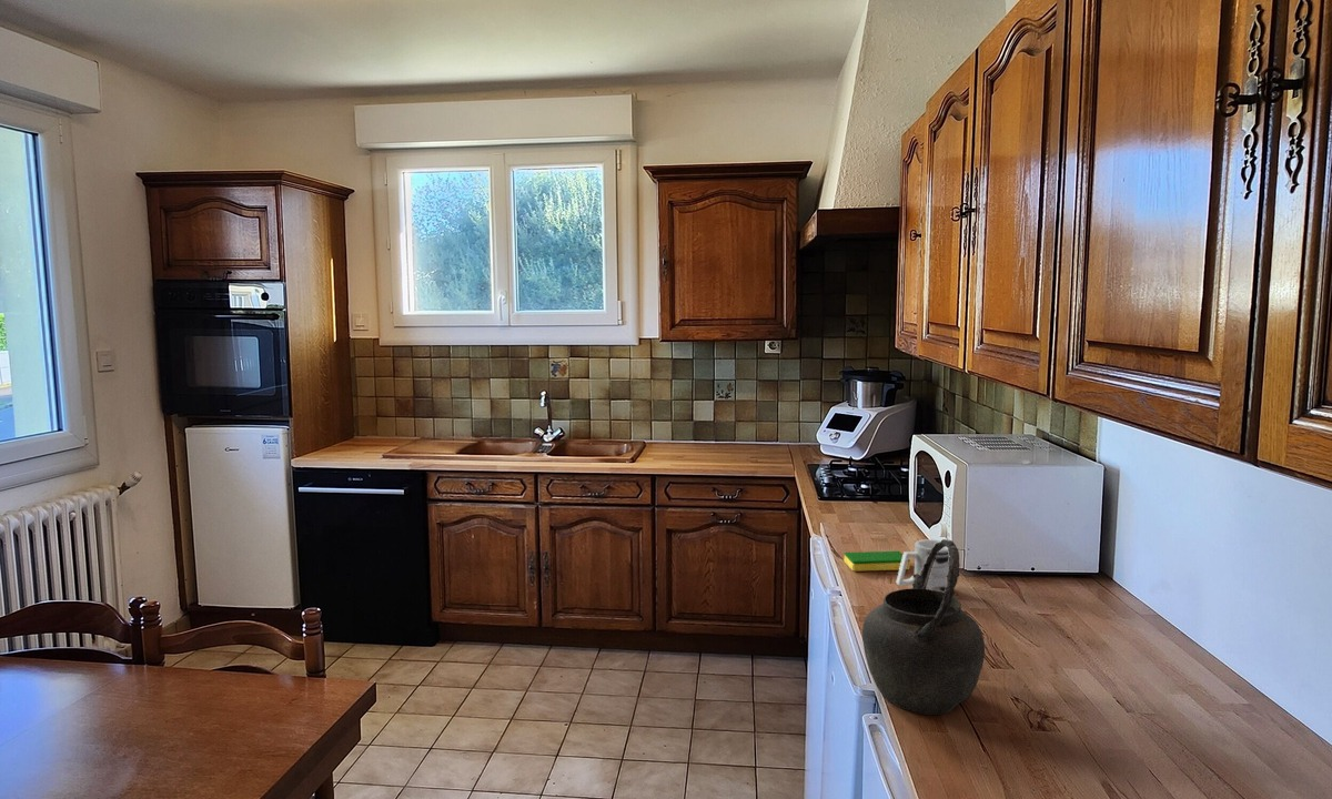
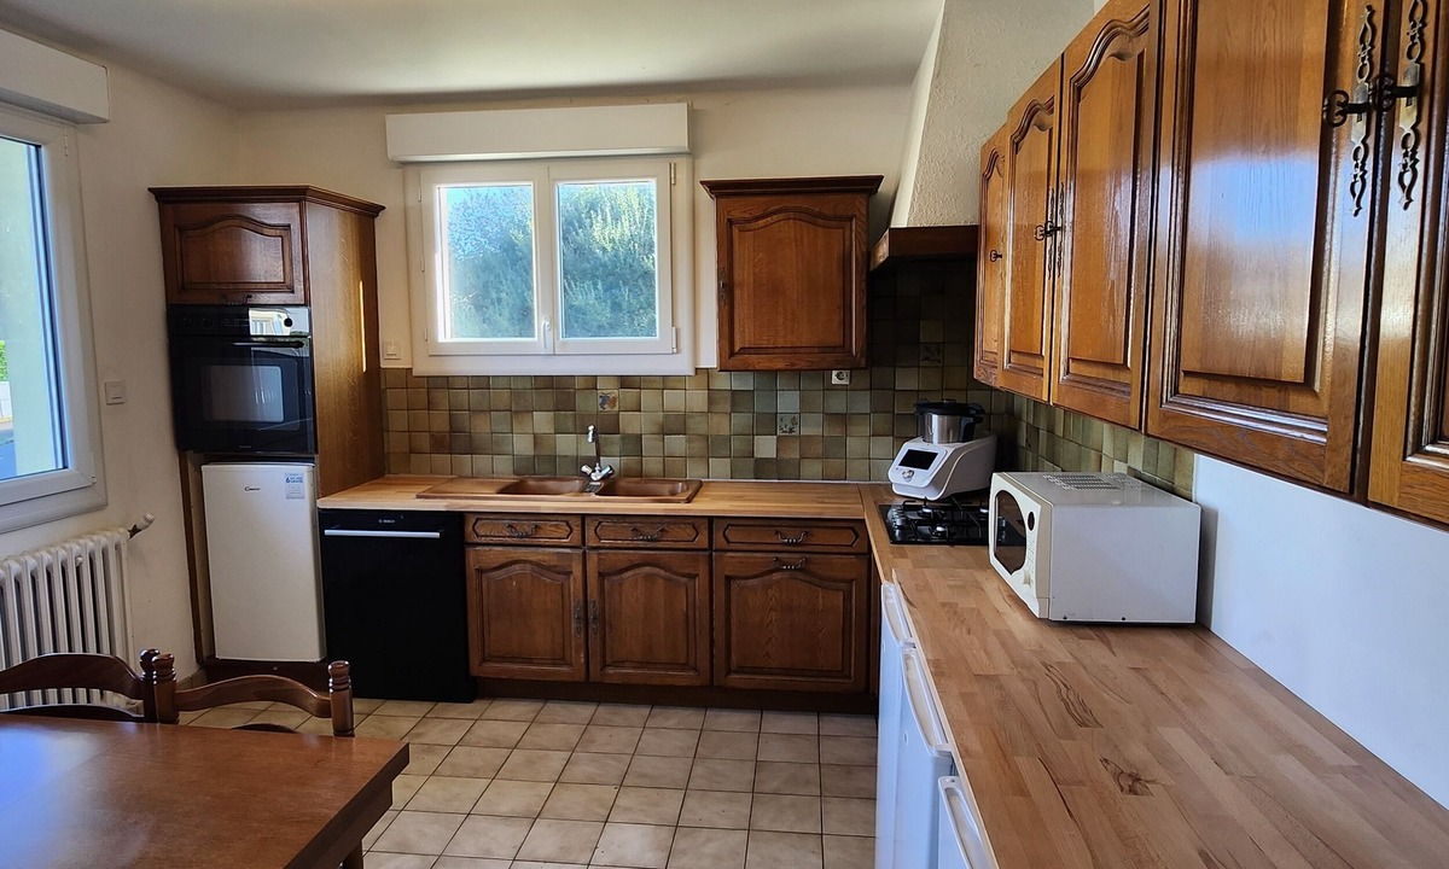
- dish sponge (876, 560)
- kettle (926, 611)
- mug (922, 567)
